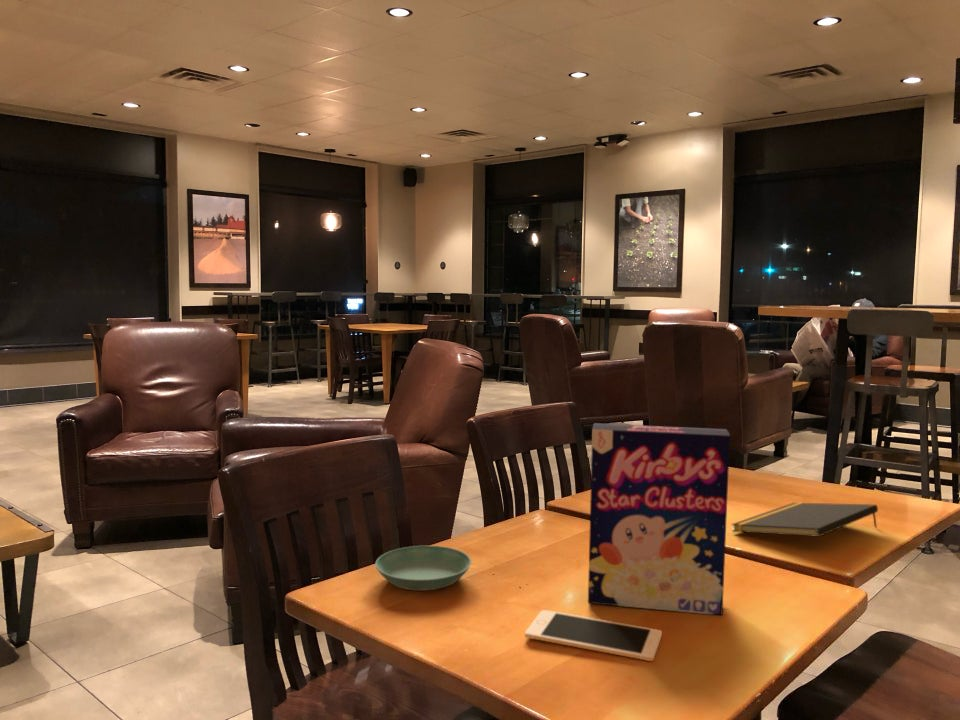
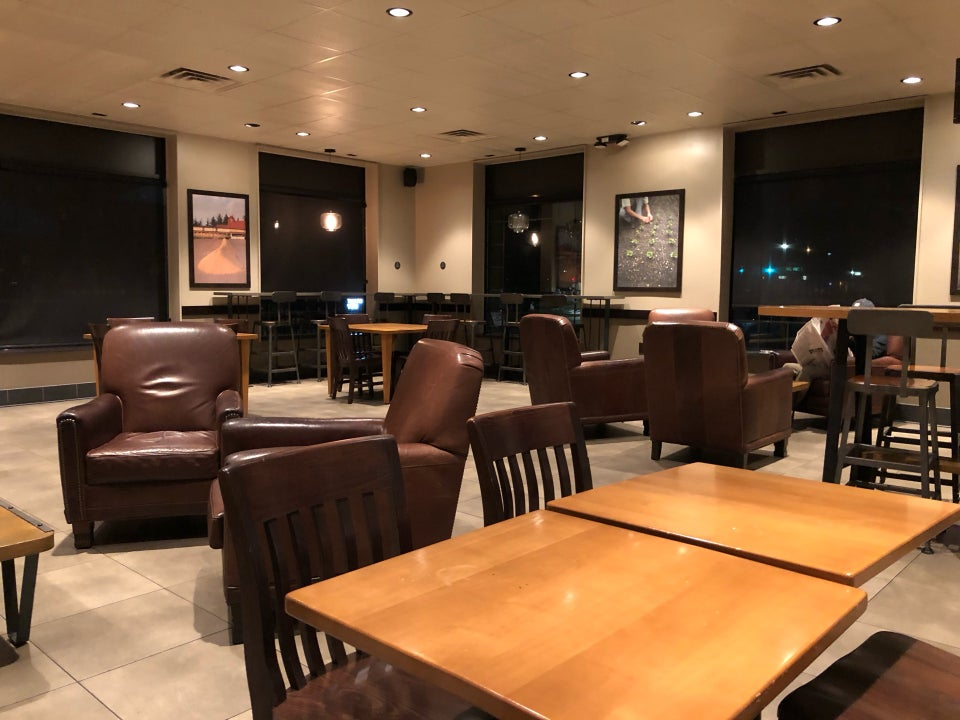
- saucer (423, 569)
- cereal box (656, 515)
- notepad (805, 518)
- cell phone (593, 634)
